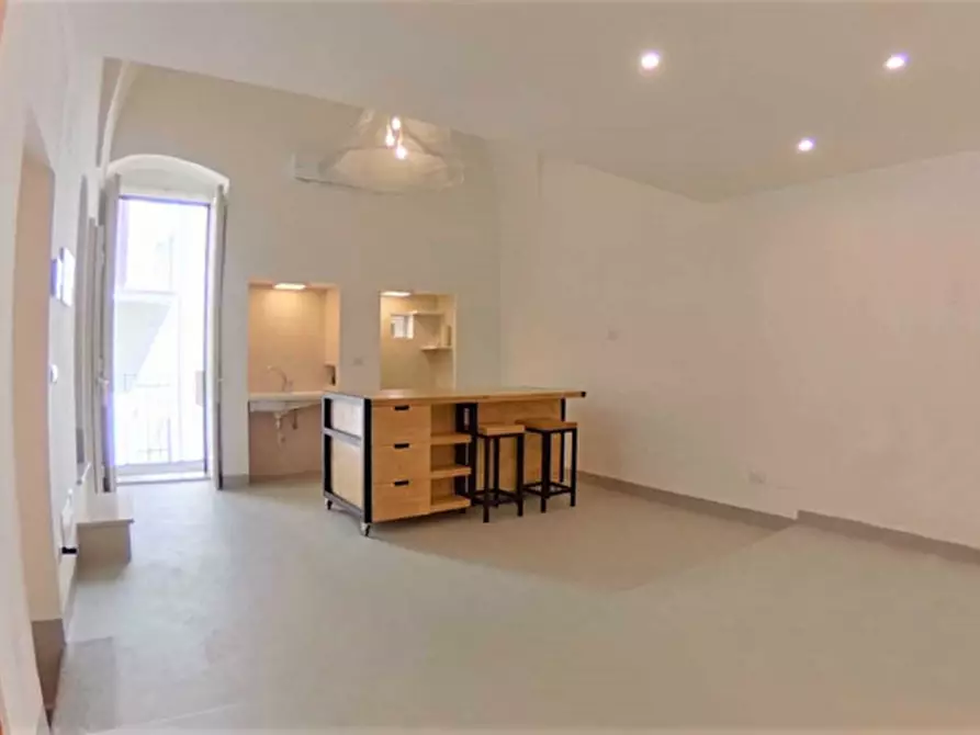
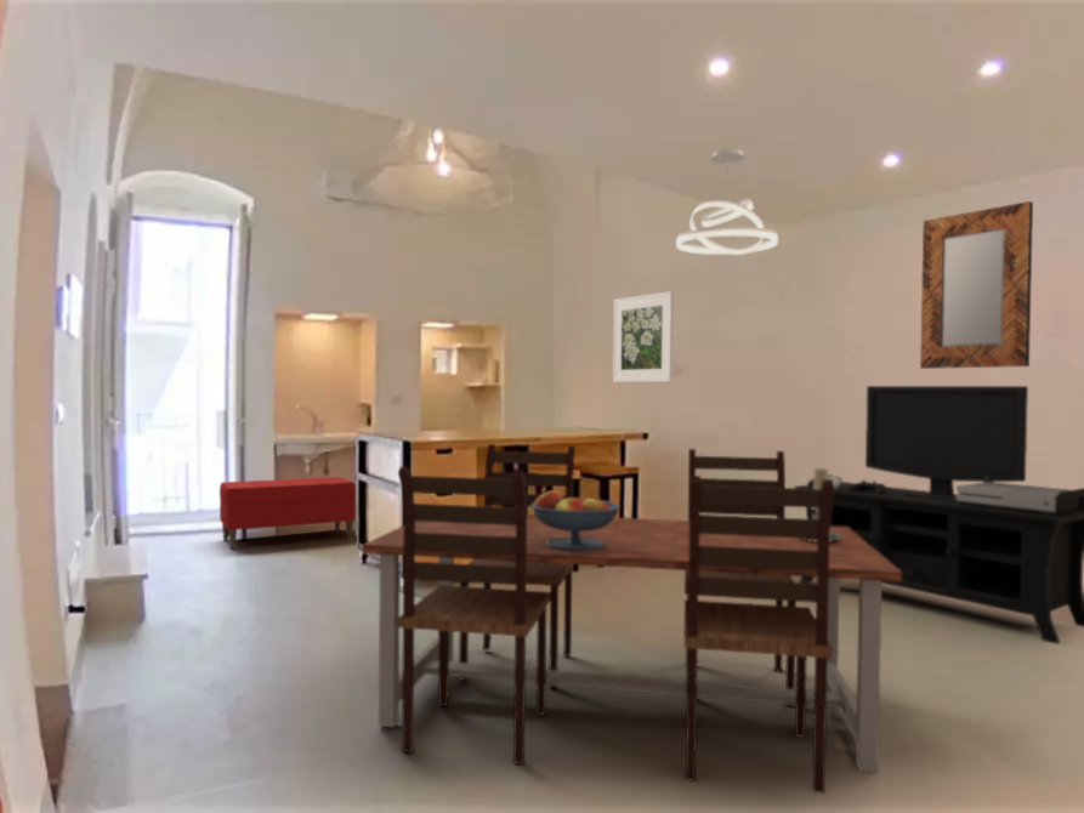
+ bench (288, 510)
+ home mirror (972, 289)
+ candle holder (817, 508)
+ pendant light (726, 201)
+ fruit bowl (575, 512)
+ media console (931, 495)
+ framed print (641, 339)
+ dining table (628, 567)
